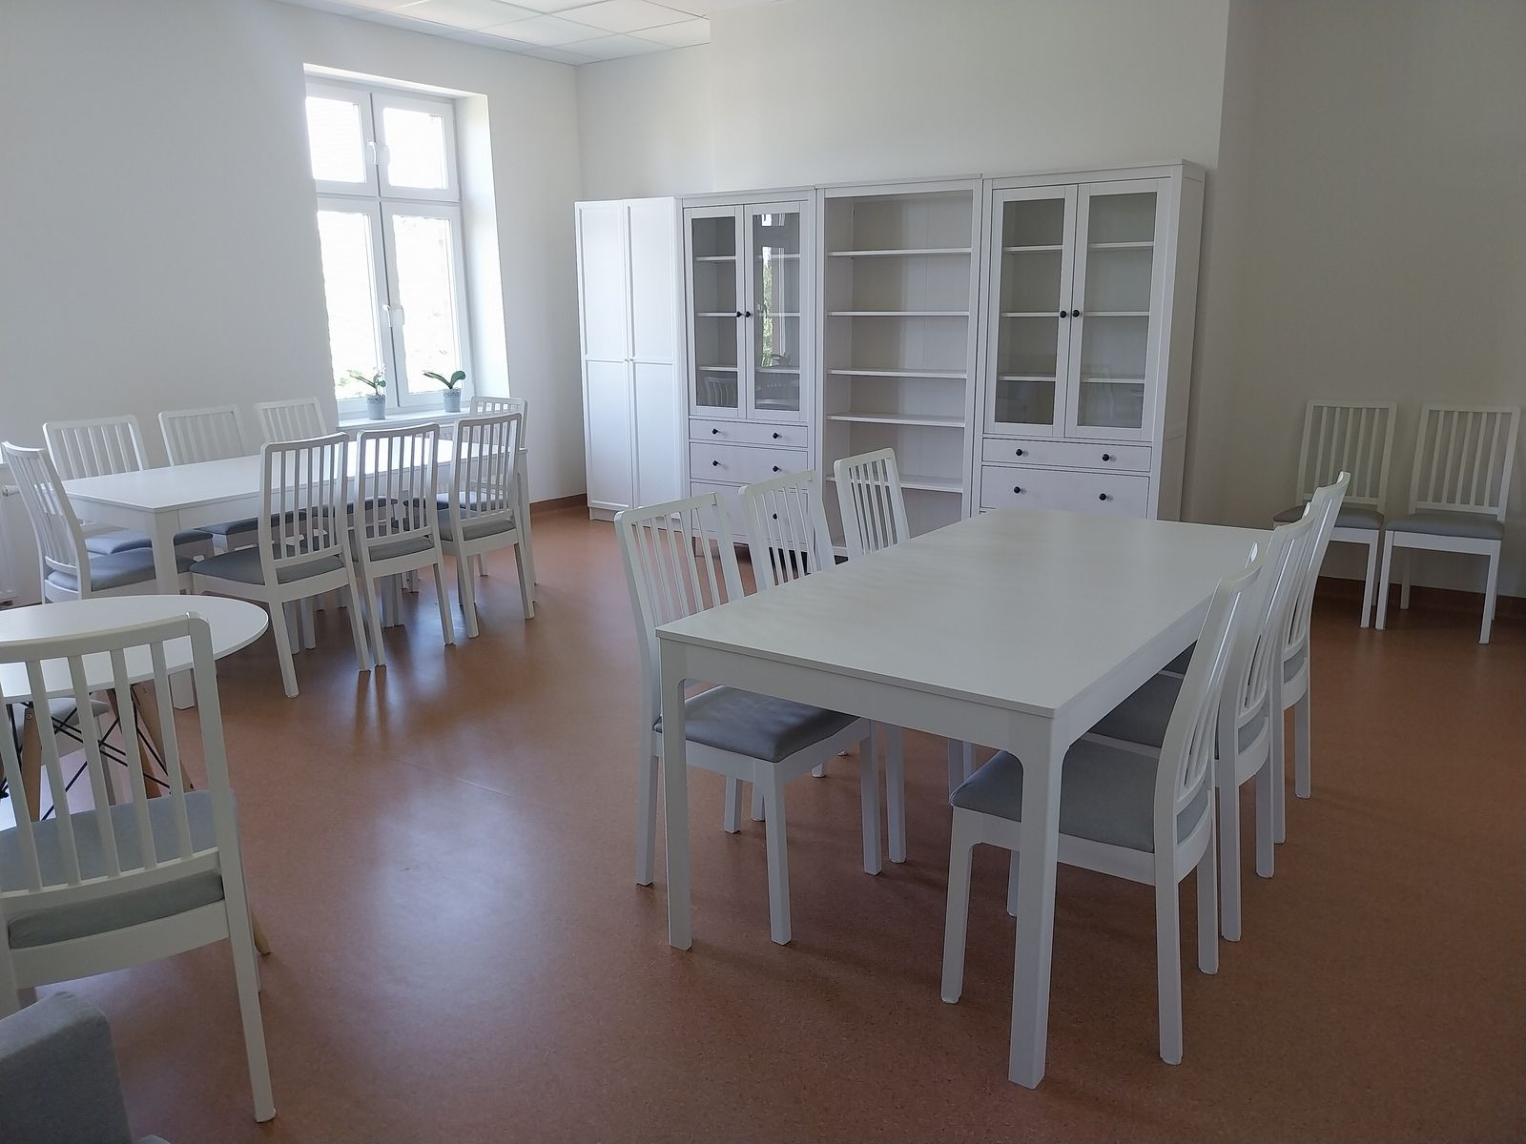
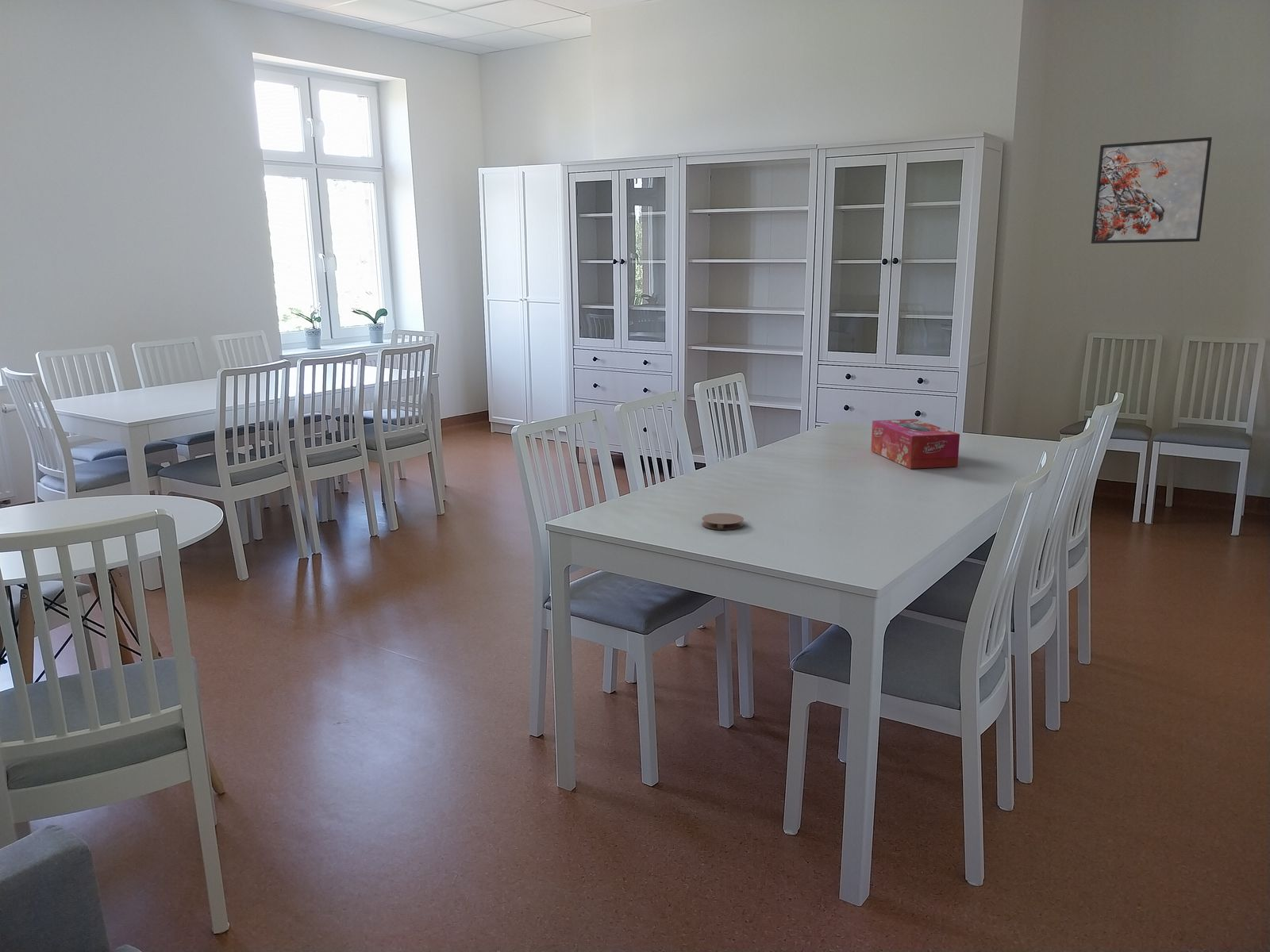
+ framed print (1149, 192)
+ coaster (722, 521)
+ tissue box (913, 443)
